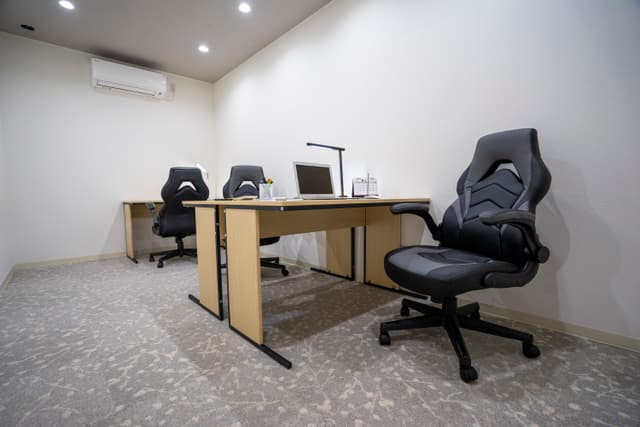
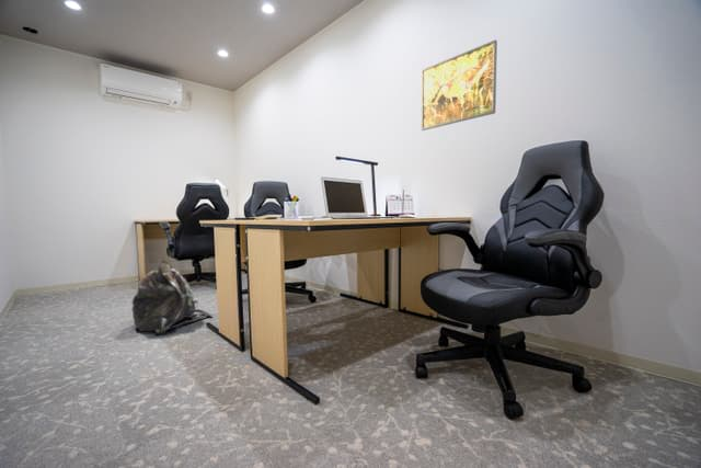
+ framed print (455, 89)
+ backpack (172, 292)
